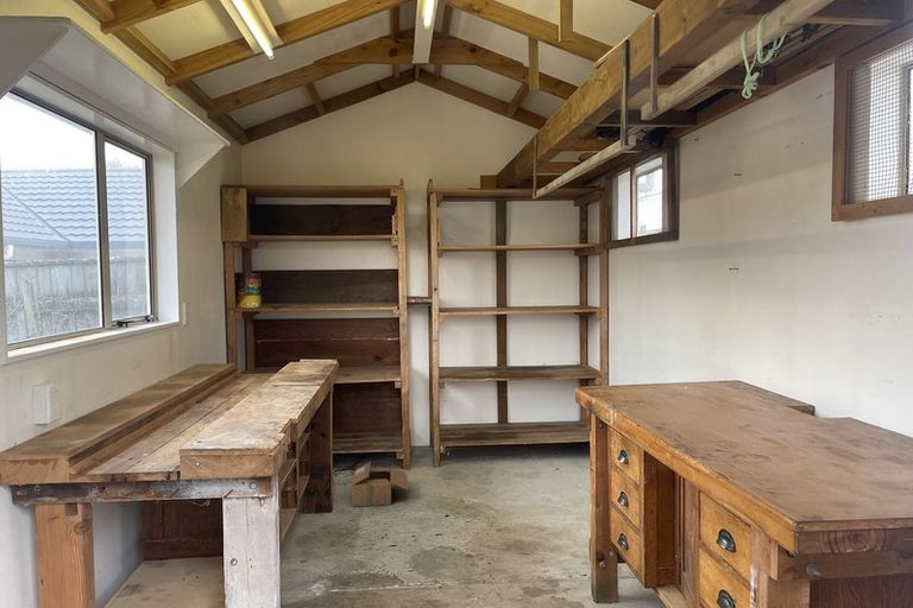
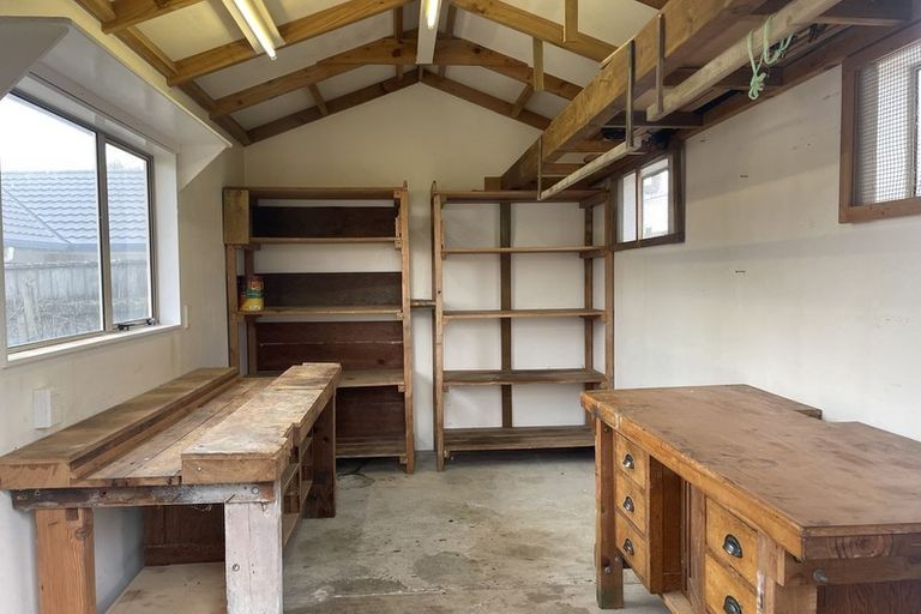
- cardboard box (380, 481)
